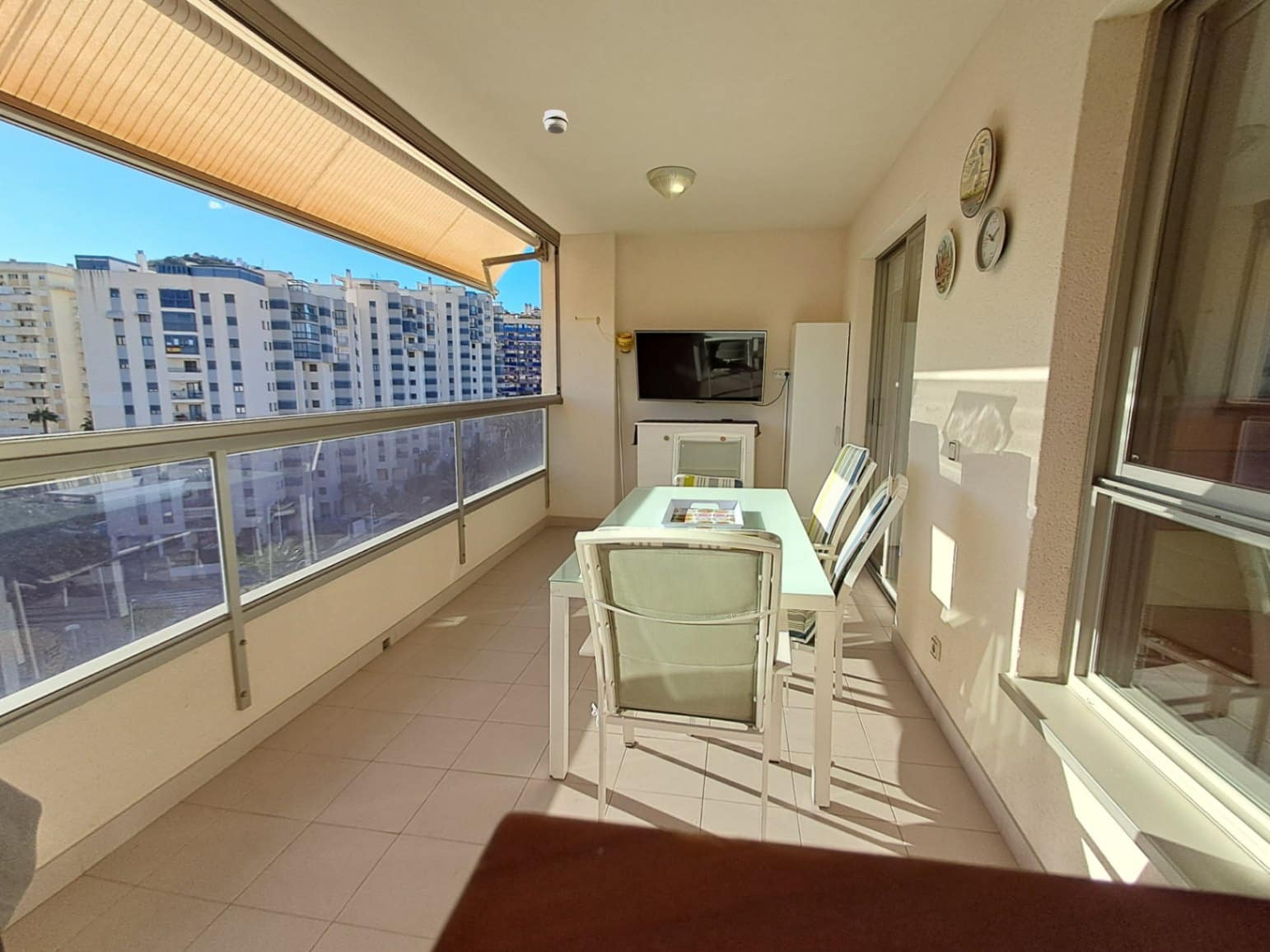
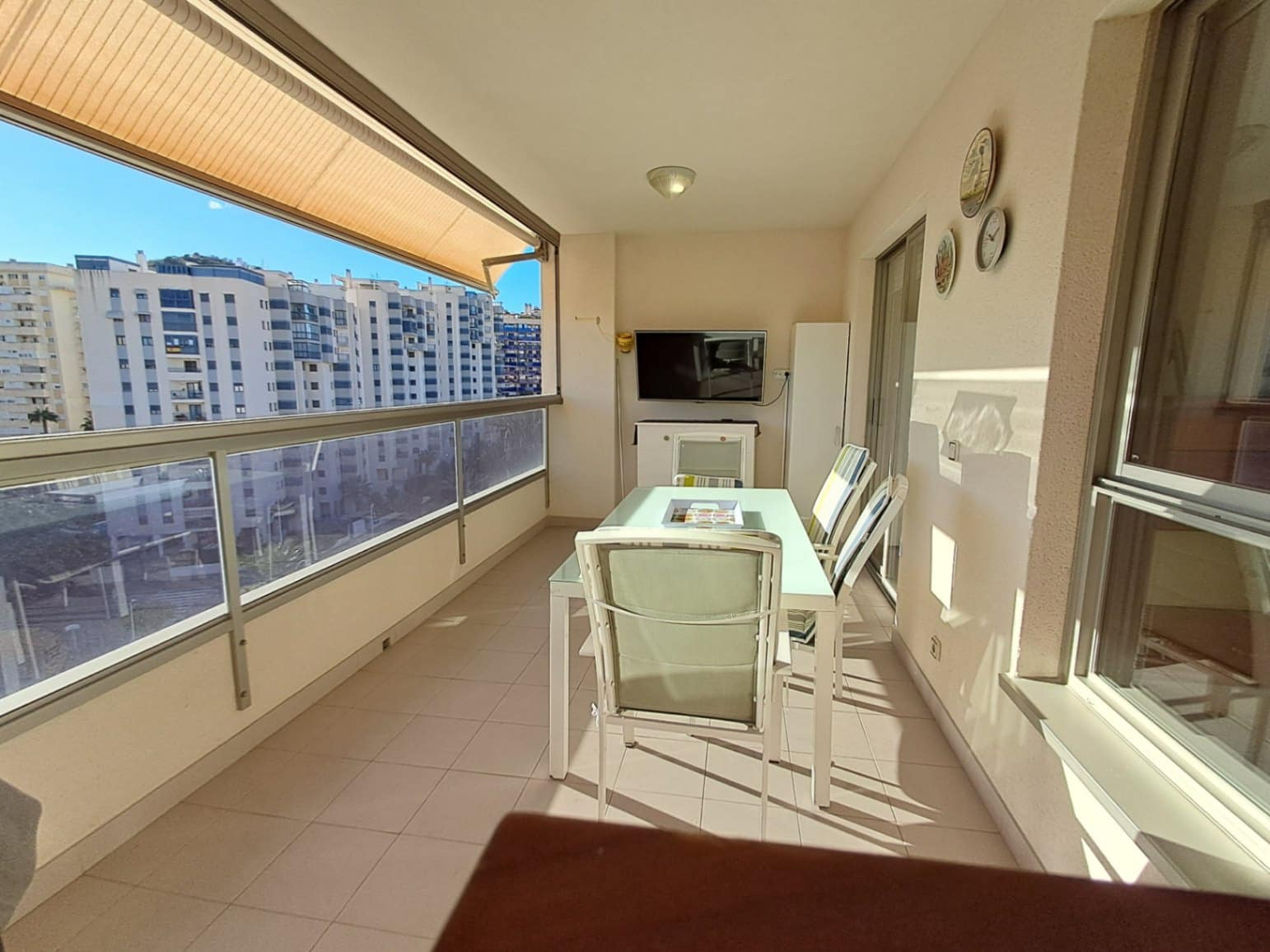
- smoke detector (555, 122)
